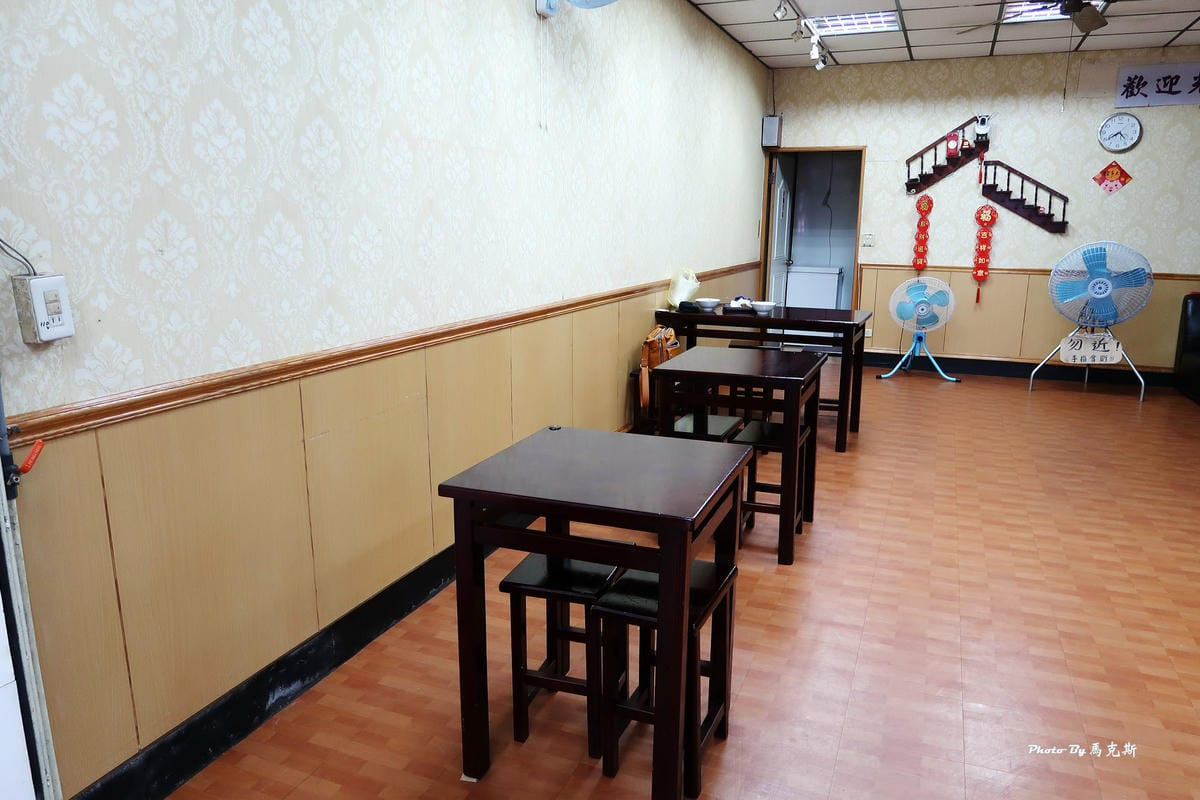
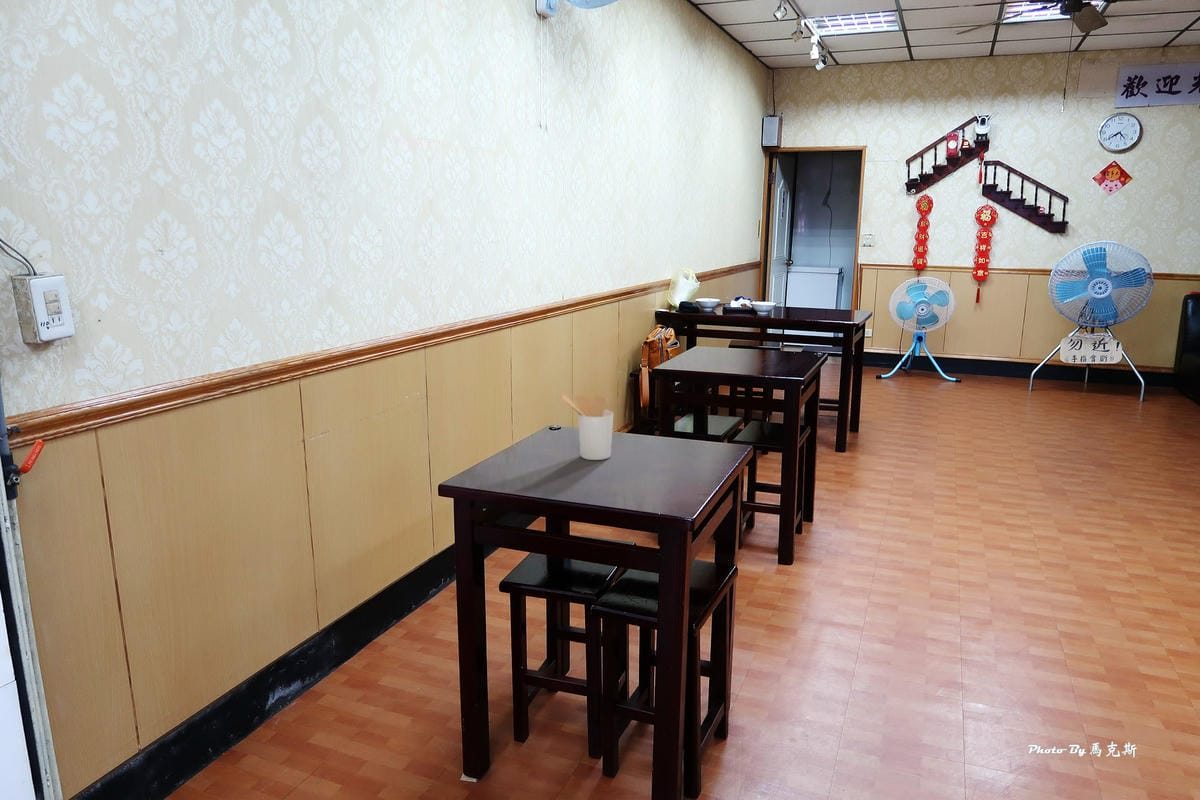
+ utensil holder (586, 424)
